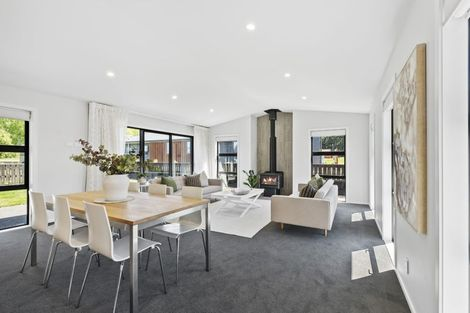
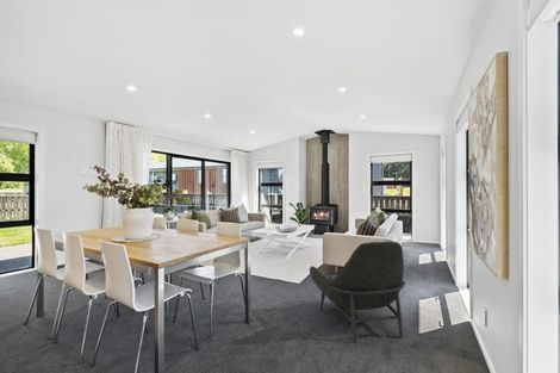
+ armchair (359, 276)
